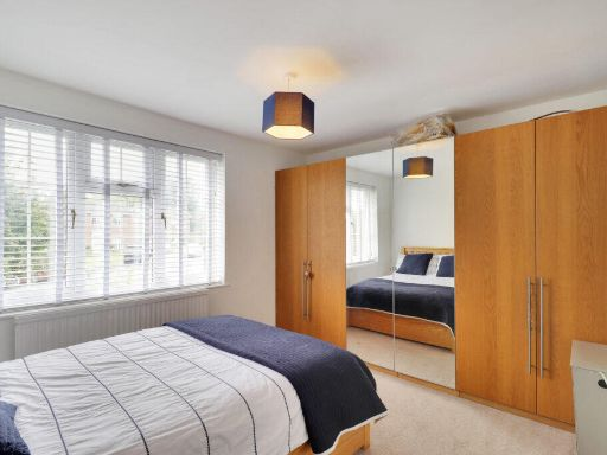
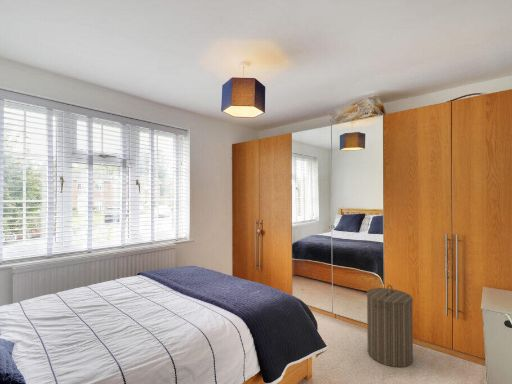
+ laundry hamper (389, 320)
